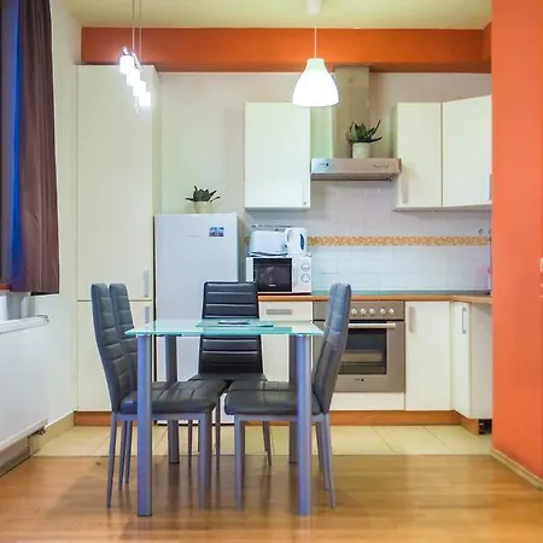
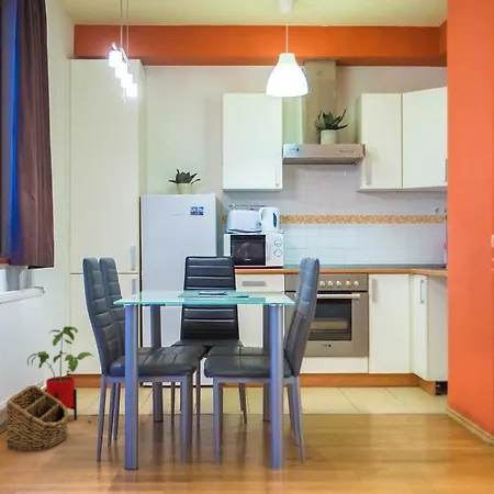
+ basket (41, 415)
+ house plant (60, 373)
